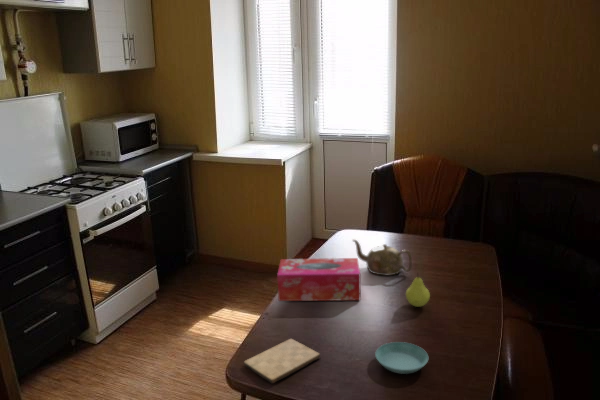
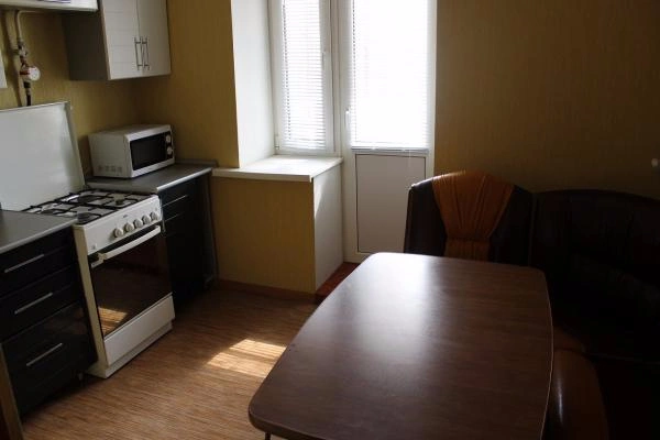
- cutting board (282, 359)
- teapot (381, 256)
- tissue box (319, 278)
- fruit (417, 289)
- saucer (401, 359)
